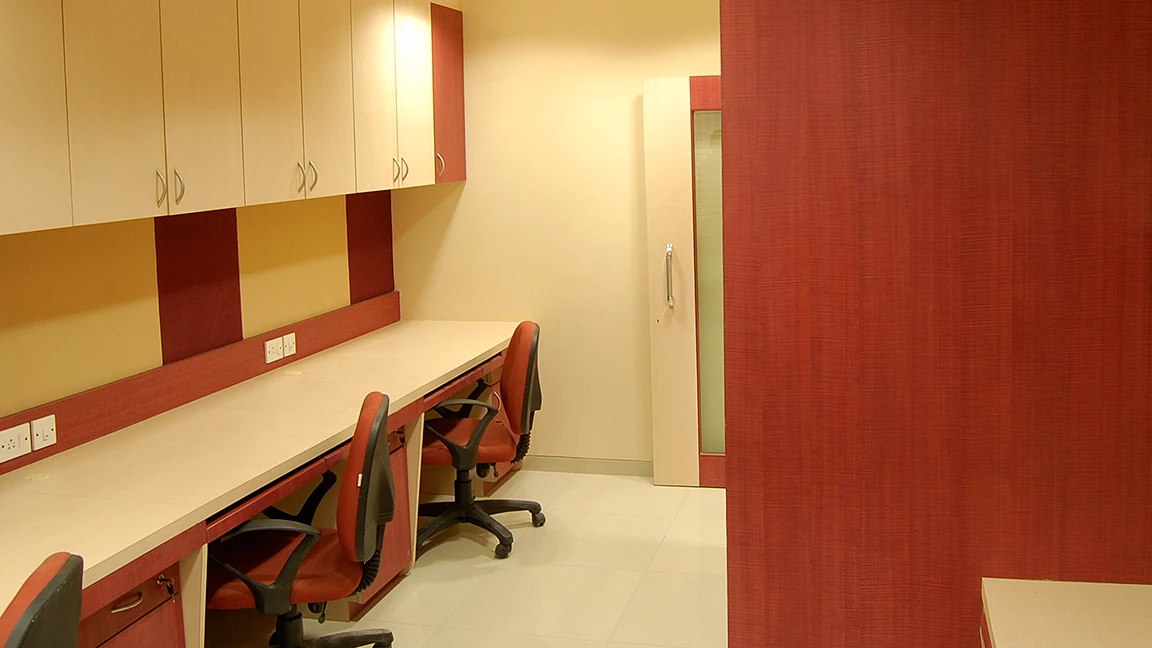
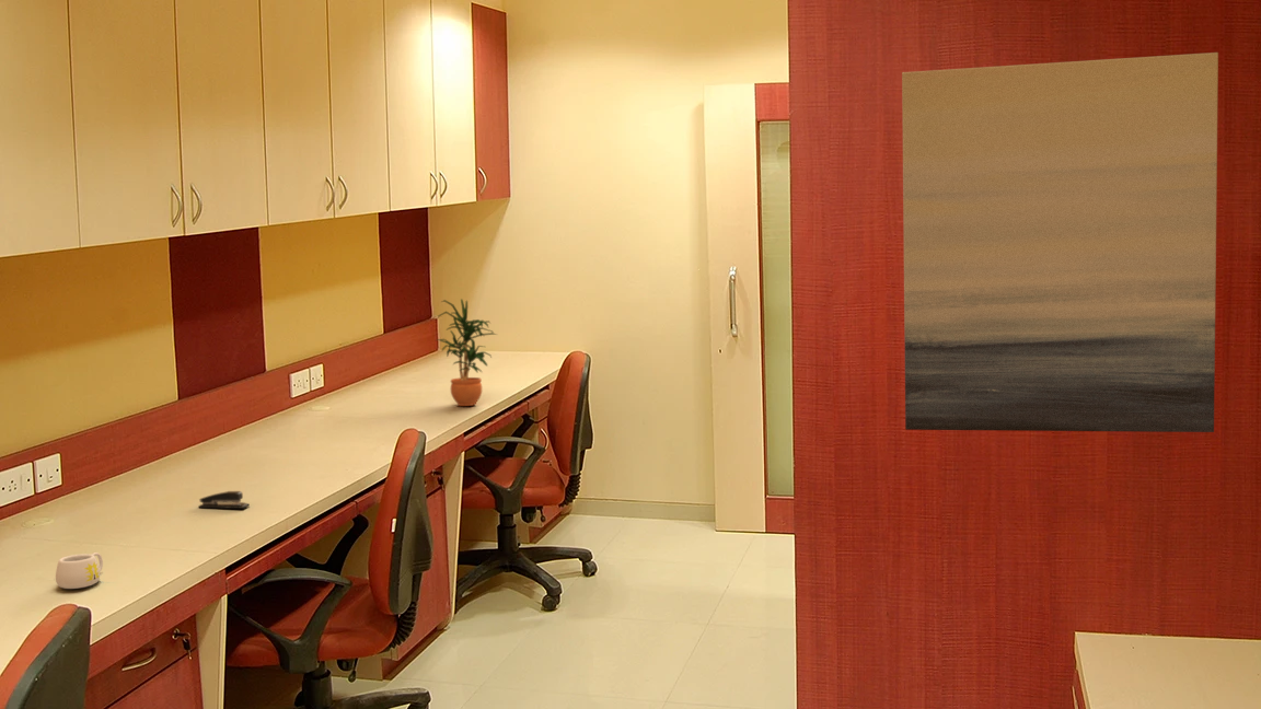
+ stapler (223, 499)
+ potted plant (468, 351)
+ mug (82, 569)
+ wall art (1053, 248)
